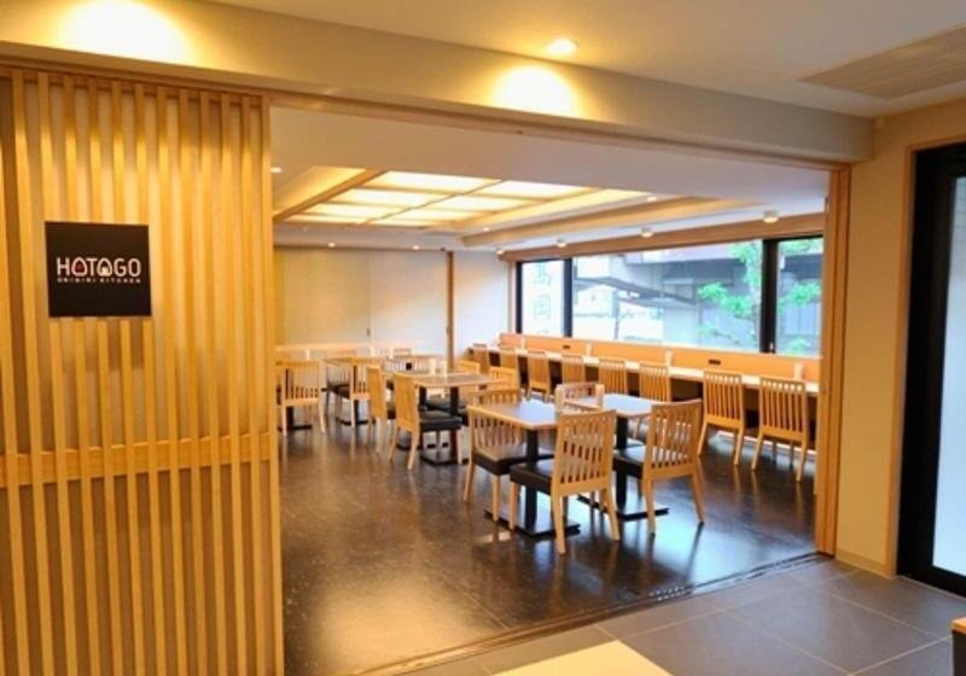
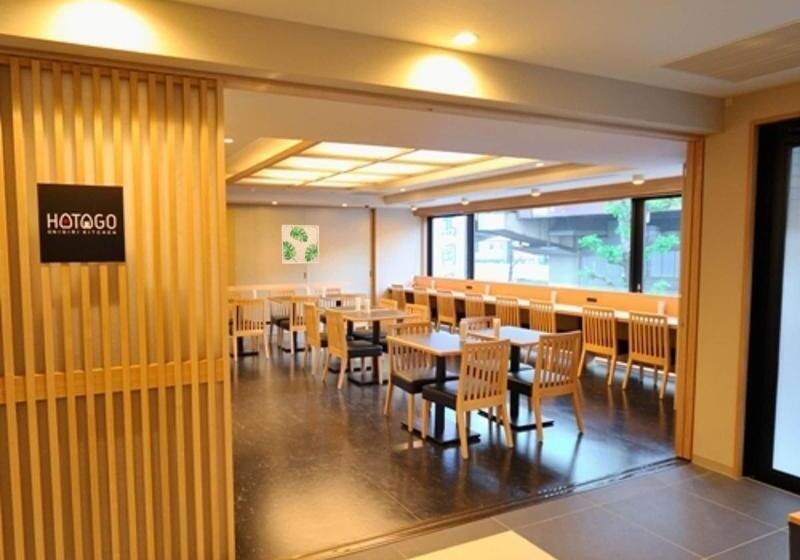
+ wall art (300, 244)
